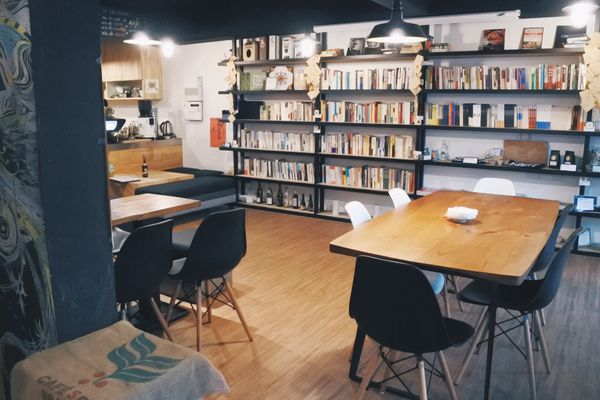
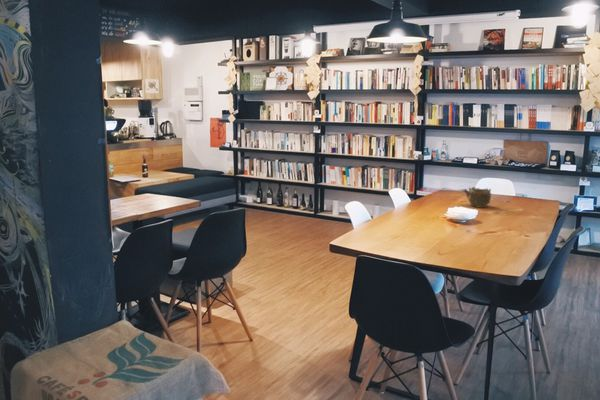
+ teapot (476, 196)
